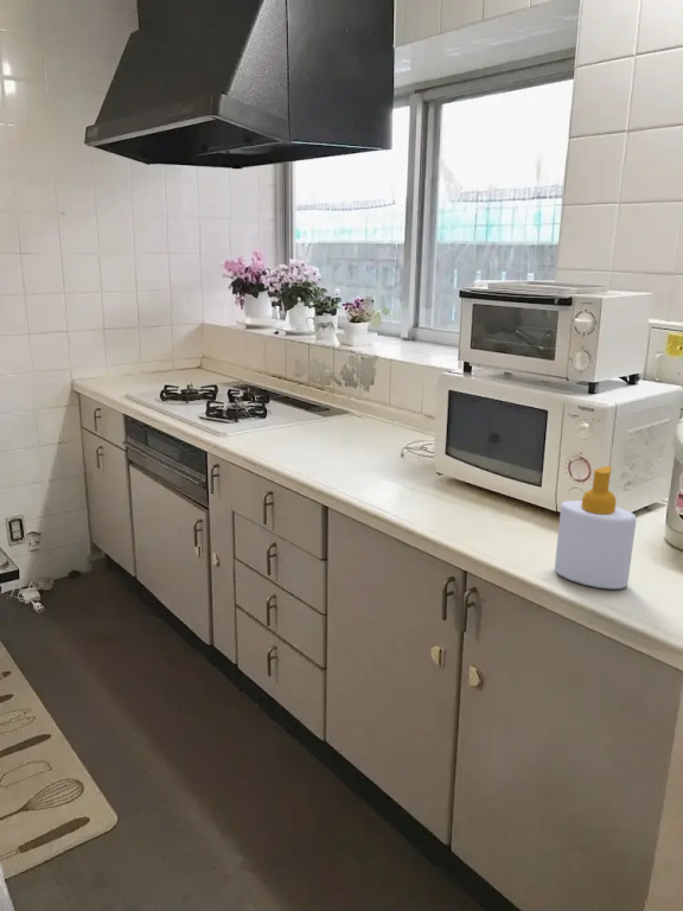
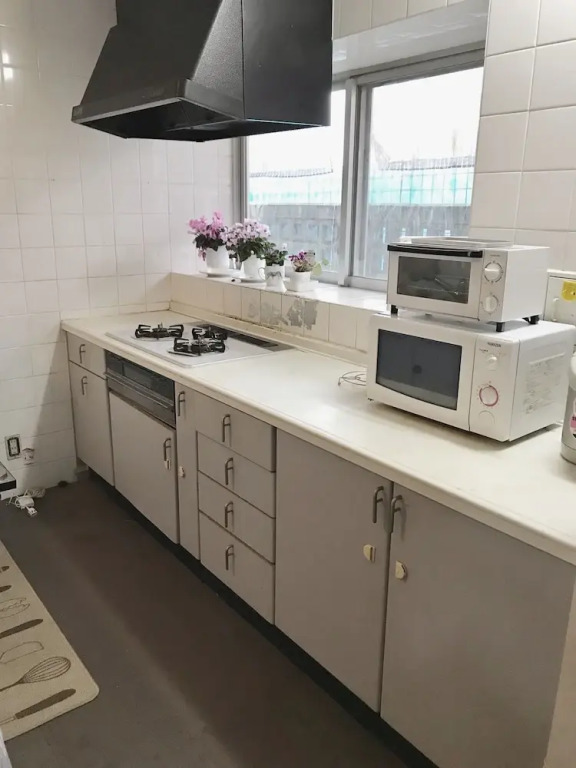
- soap bottle (595, 524)
